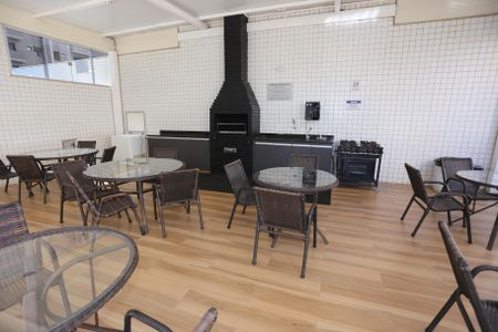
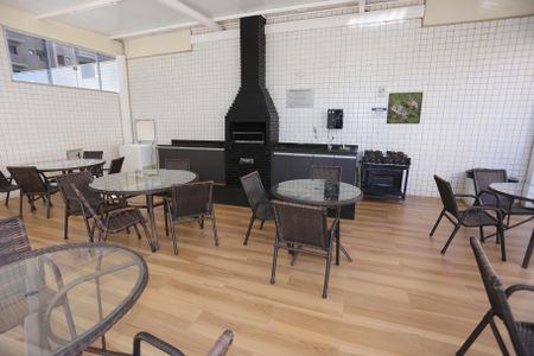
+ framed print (403, 108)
